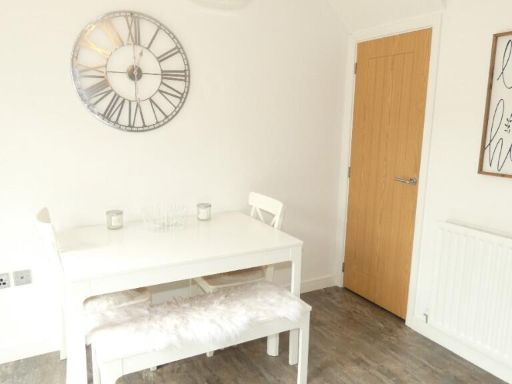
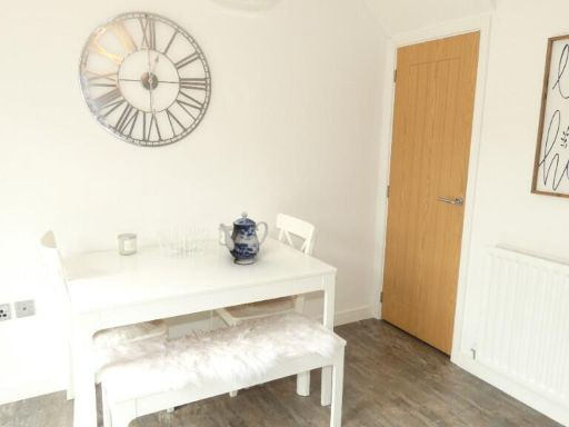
+ teapot (243, 237)
